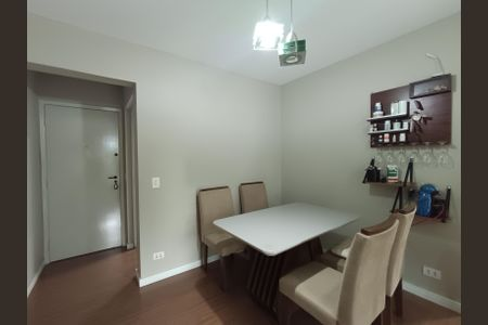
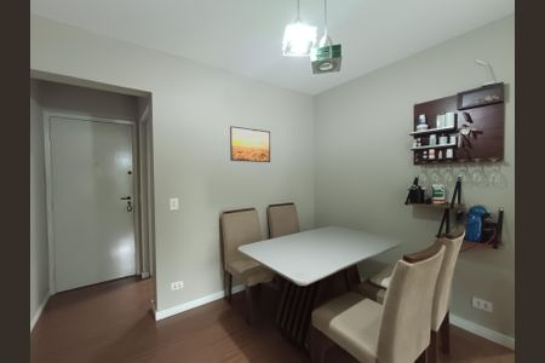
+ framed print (251, 145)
